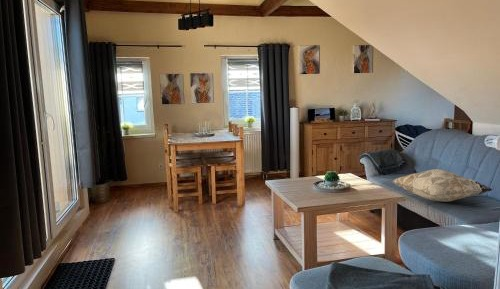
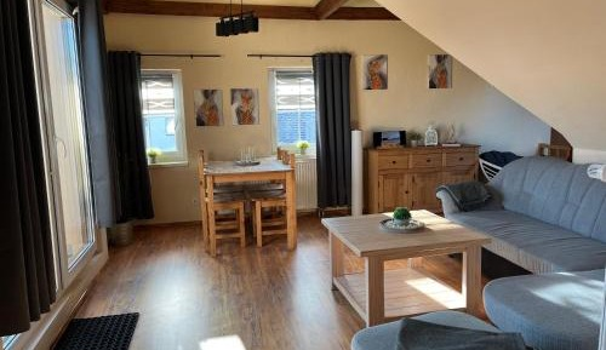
- decorative pillow (438, 185)
